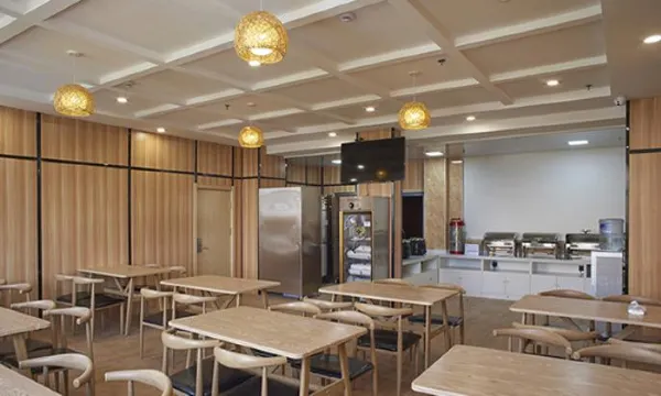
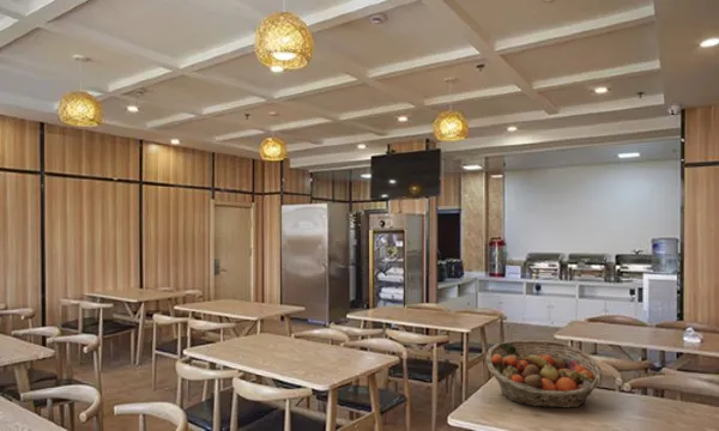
+ fruit basket (542, 372)
